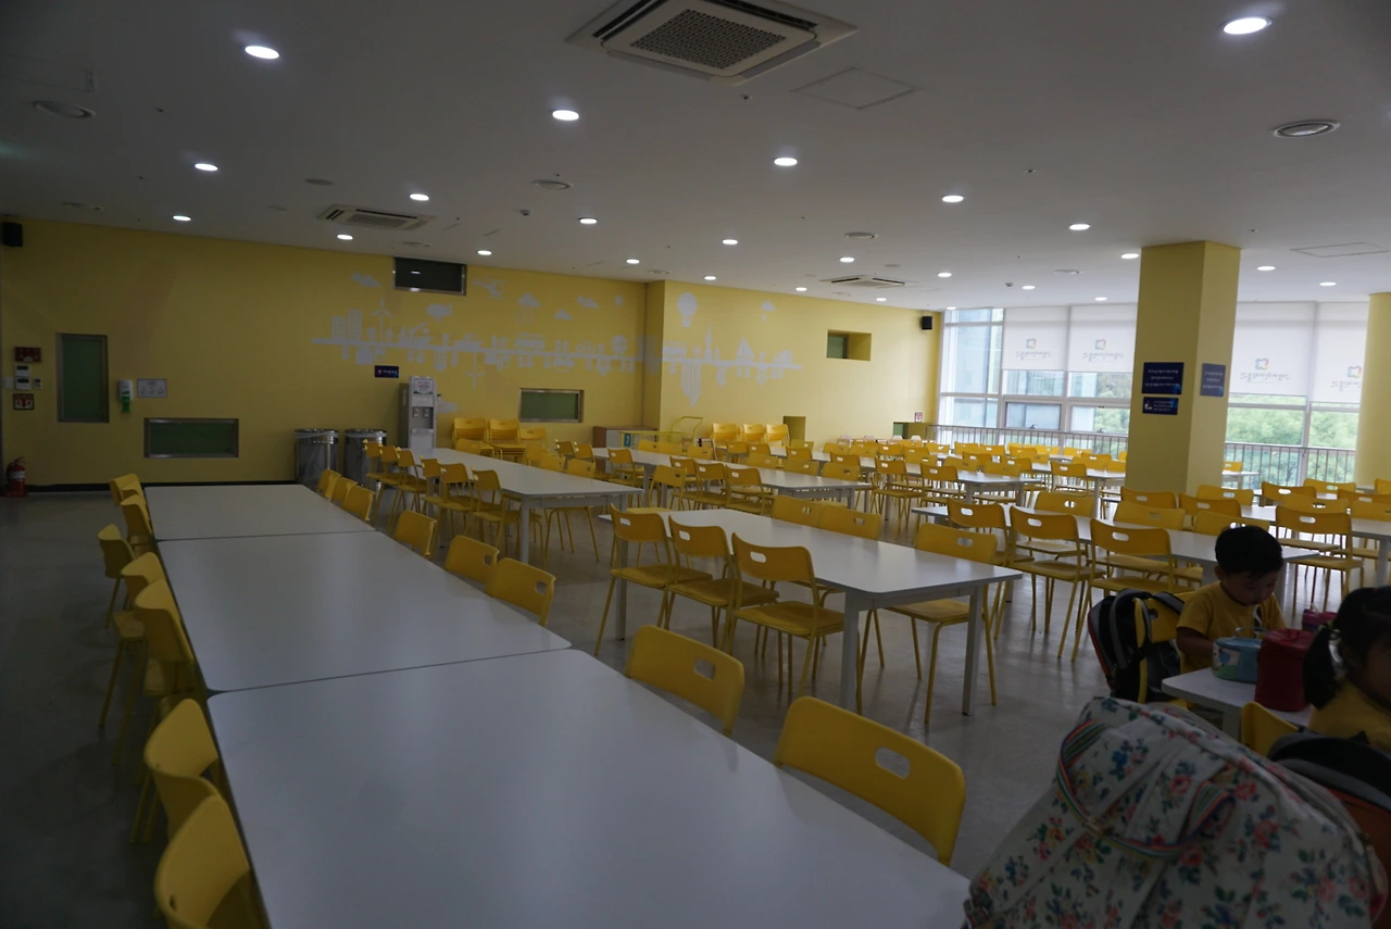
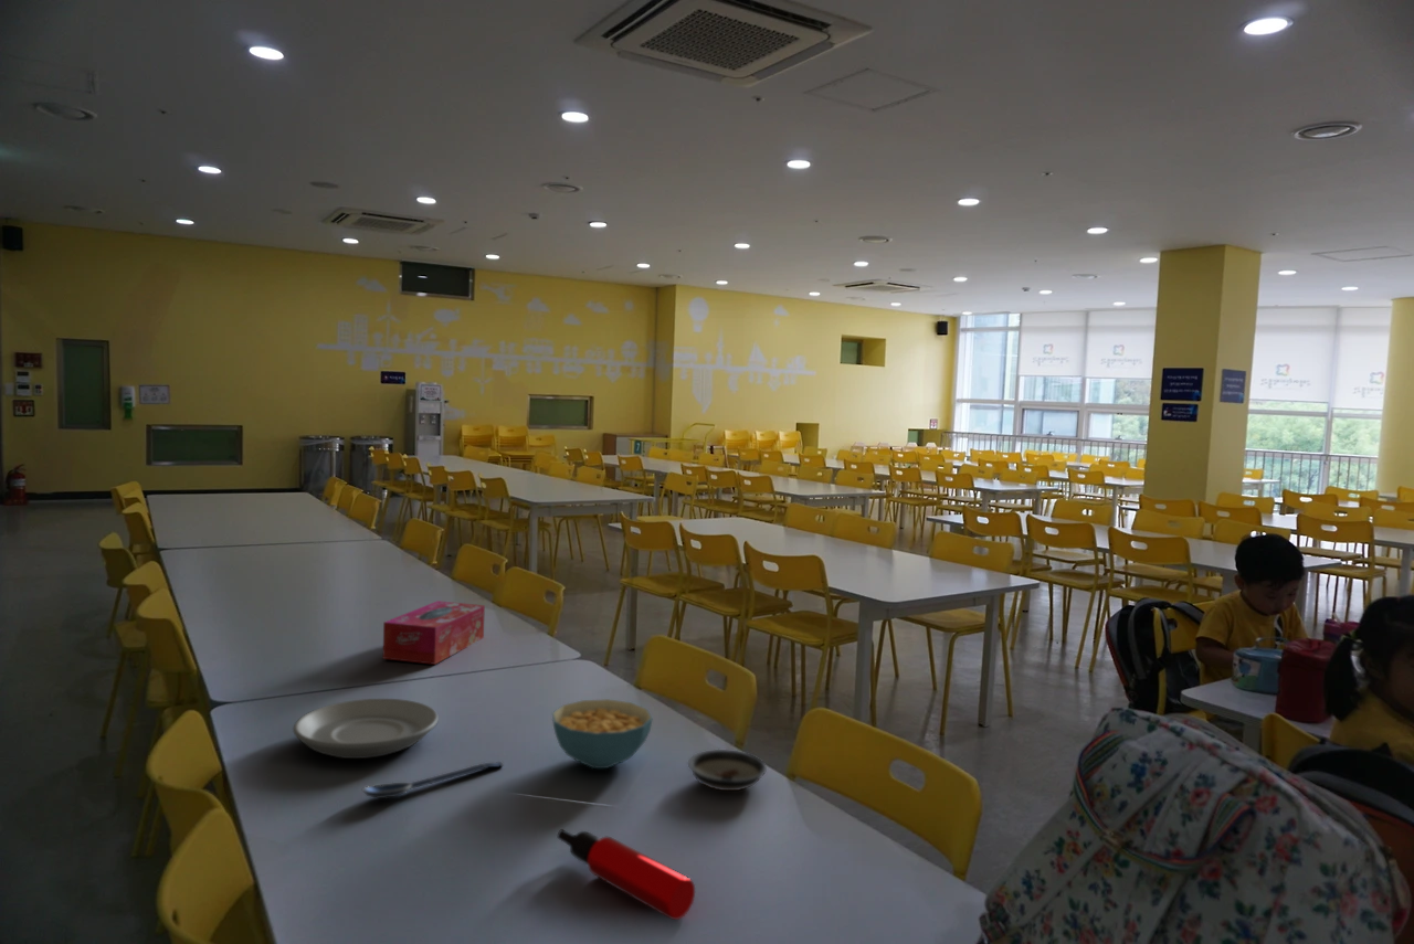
+ cereal bowl (601, 739)
+ spoon (436, 778)
+ tissue box (435, 630)
+ saucer (727, 773)
+ water bottle (624, 866)
+ plate (367, 730)
